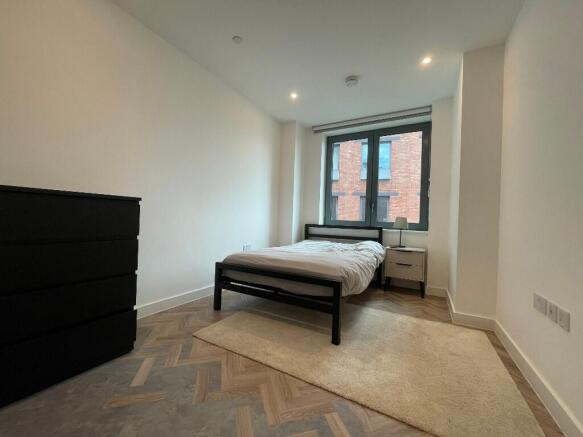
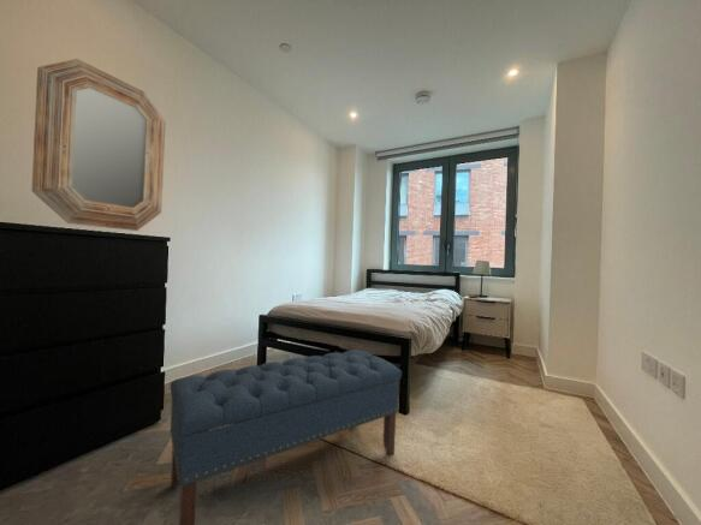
+ bench (295, 417)
+ home mirror (109, 151)
